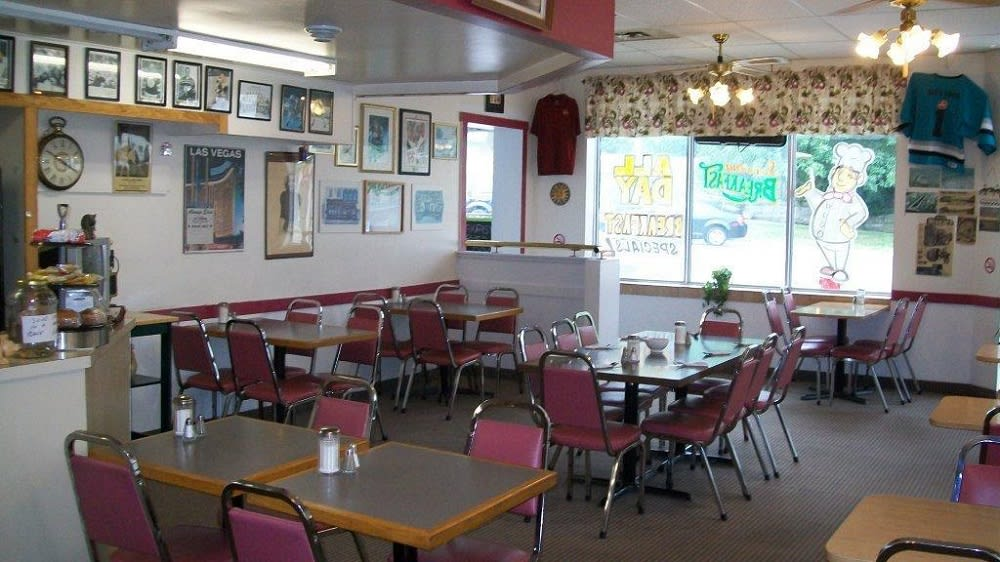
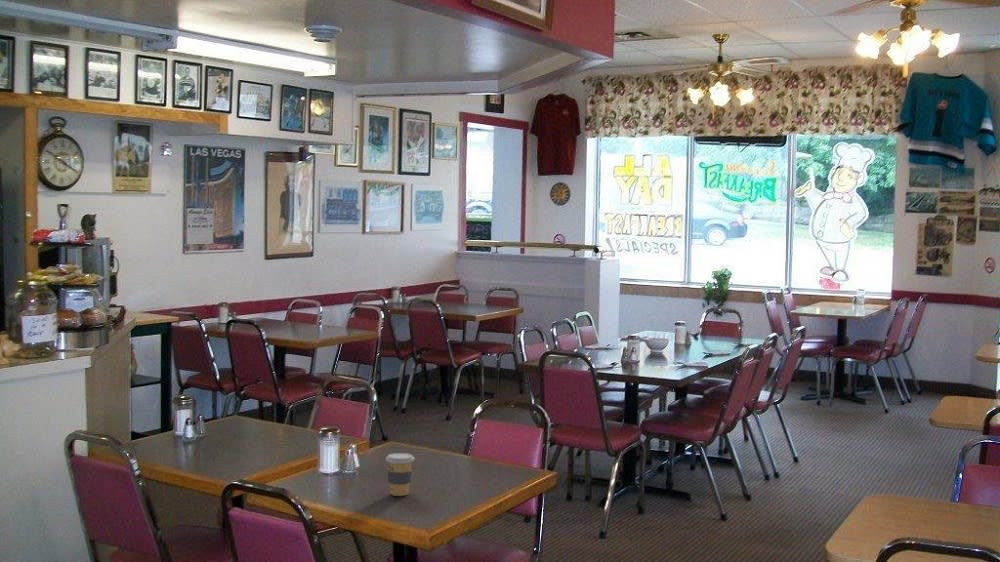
+ coffee cup (399, 474)
